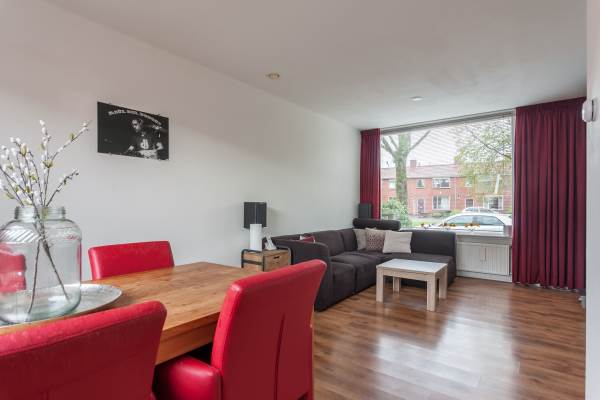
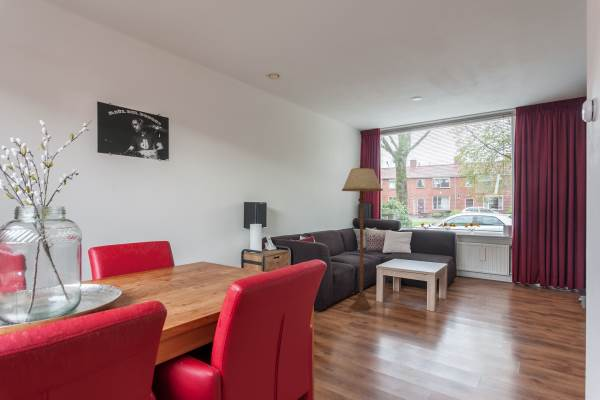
+ floor lamp (361, 236)
